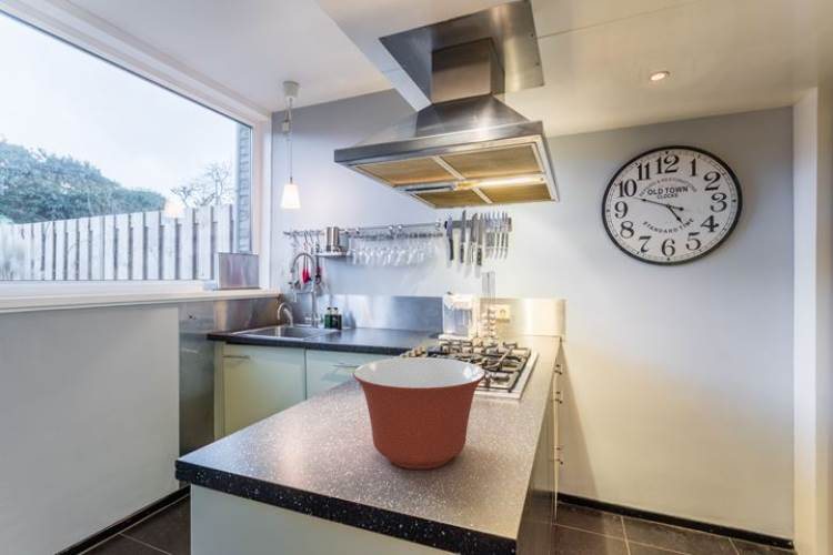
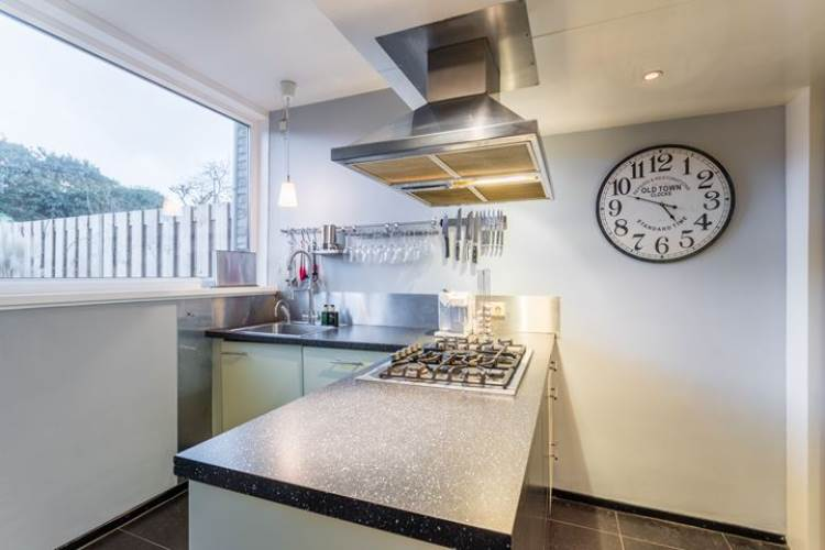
- mixing bowl (419, 411)
